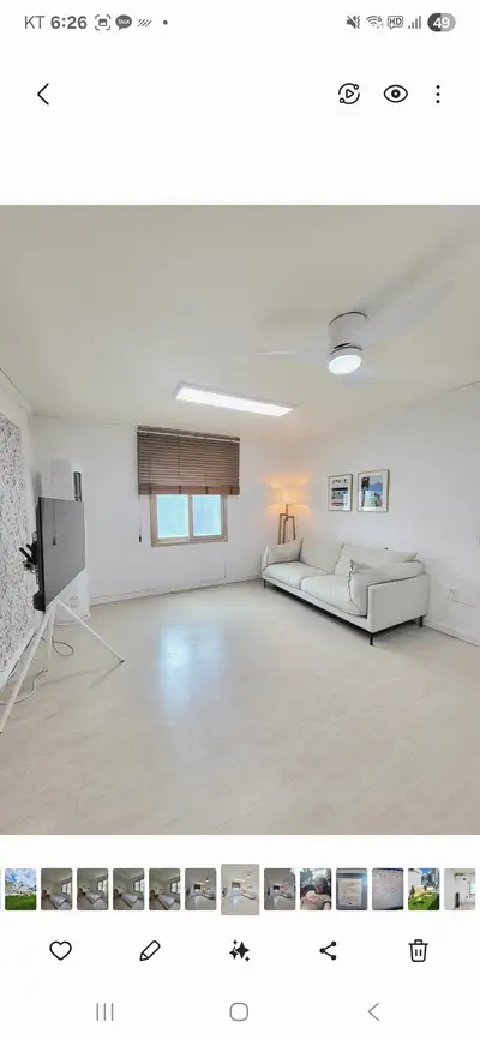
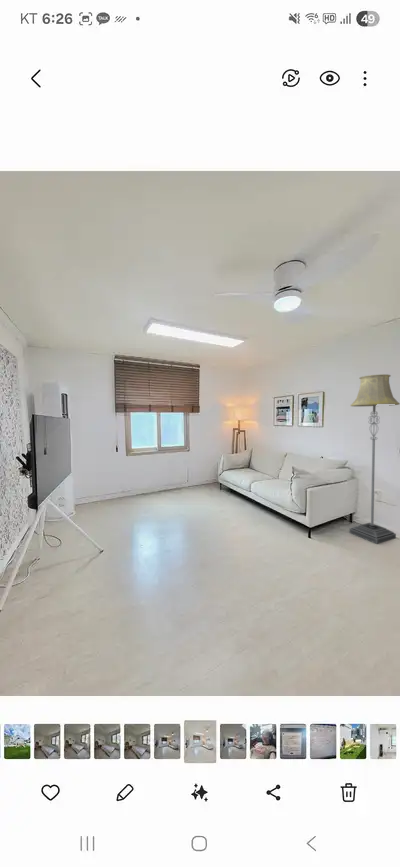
+ floor lamp (373, 457)
